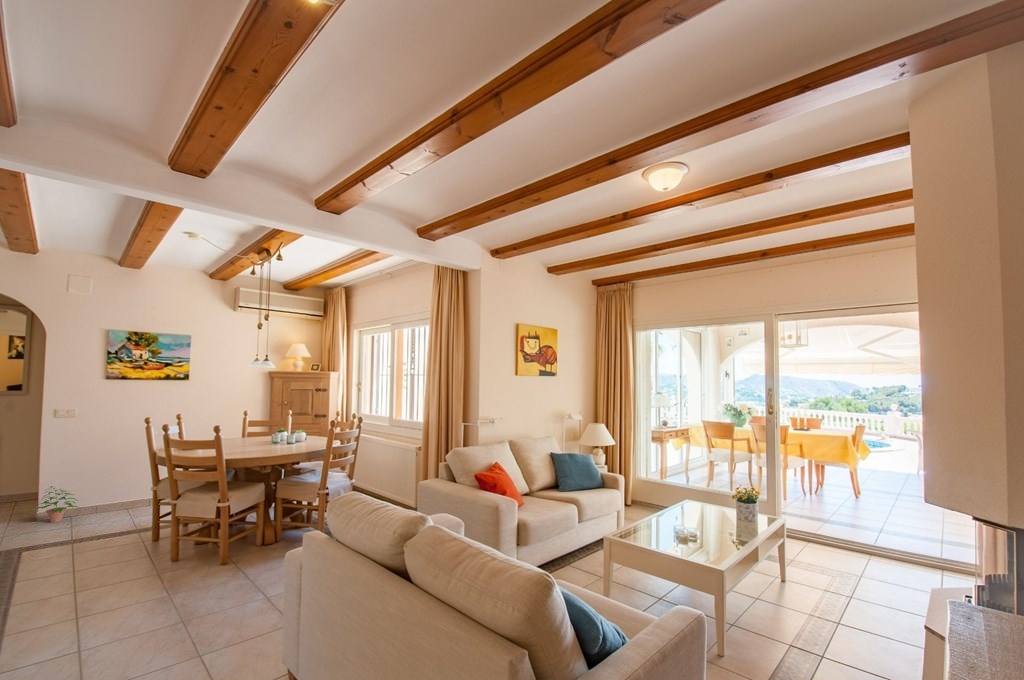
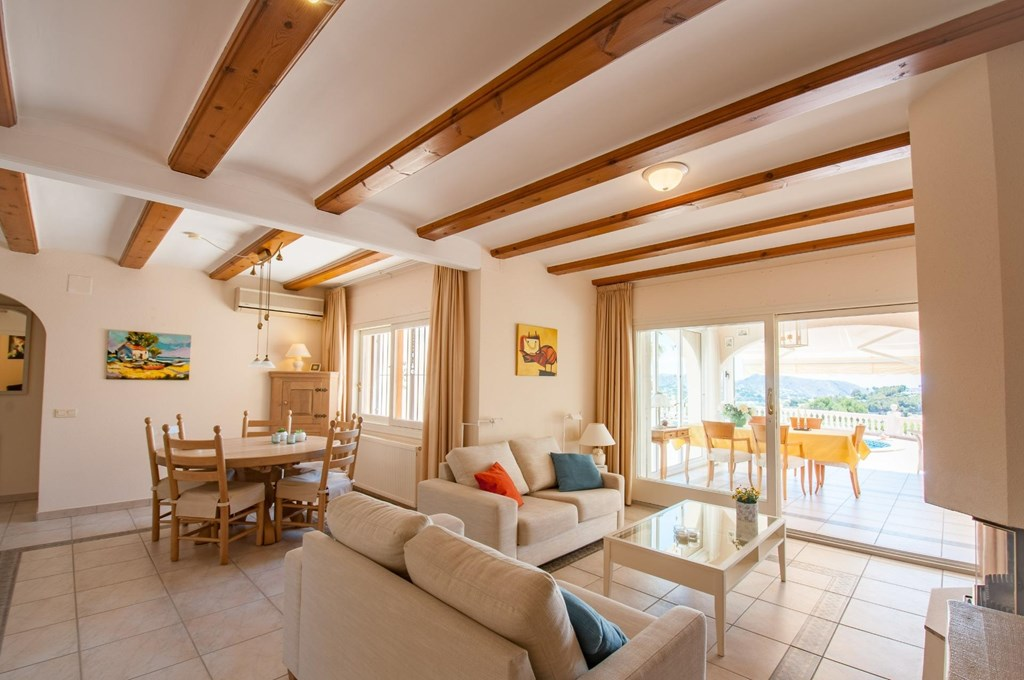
- potted plant (56, 503)
